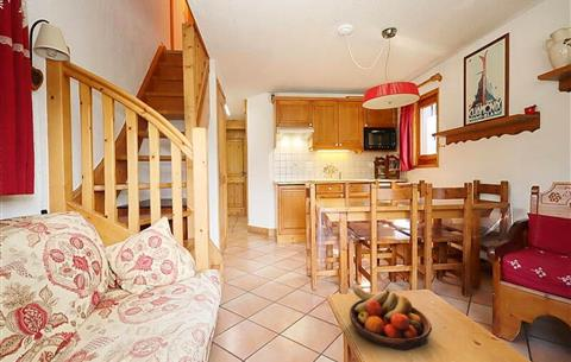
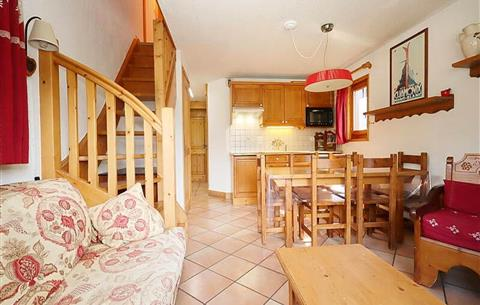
- fruit bowl (387, 312)
